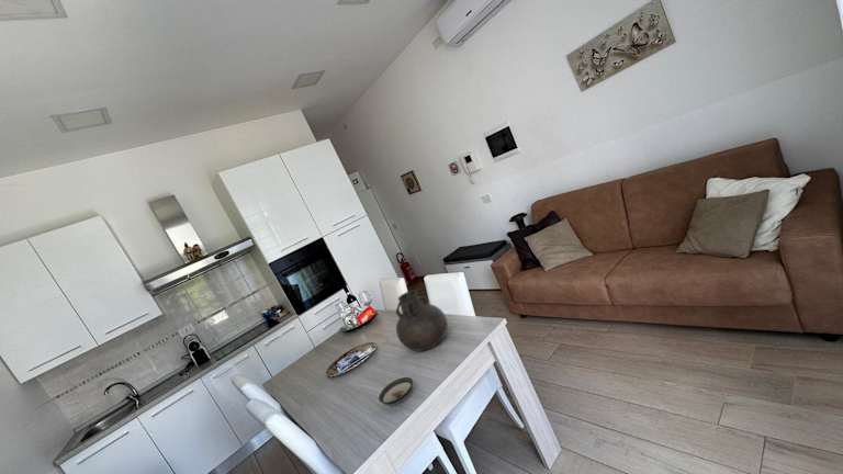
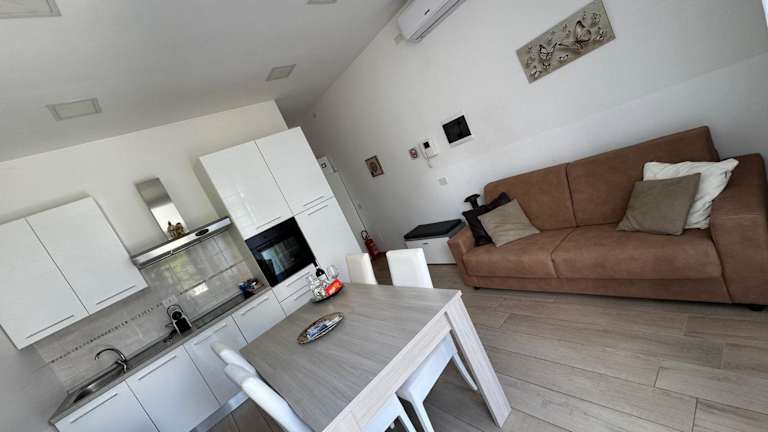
- saucer (397, 393)
- vase (417, 319)
